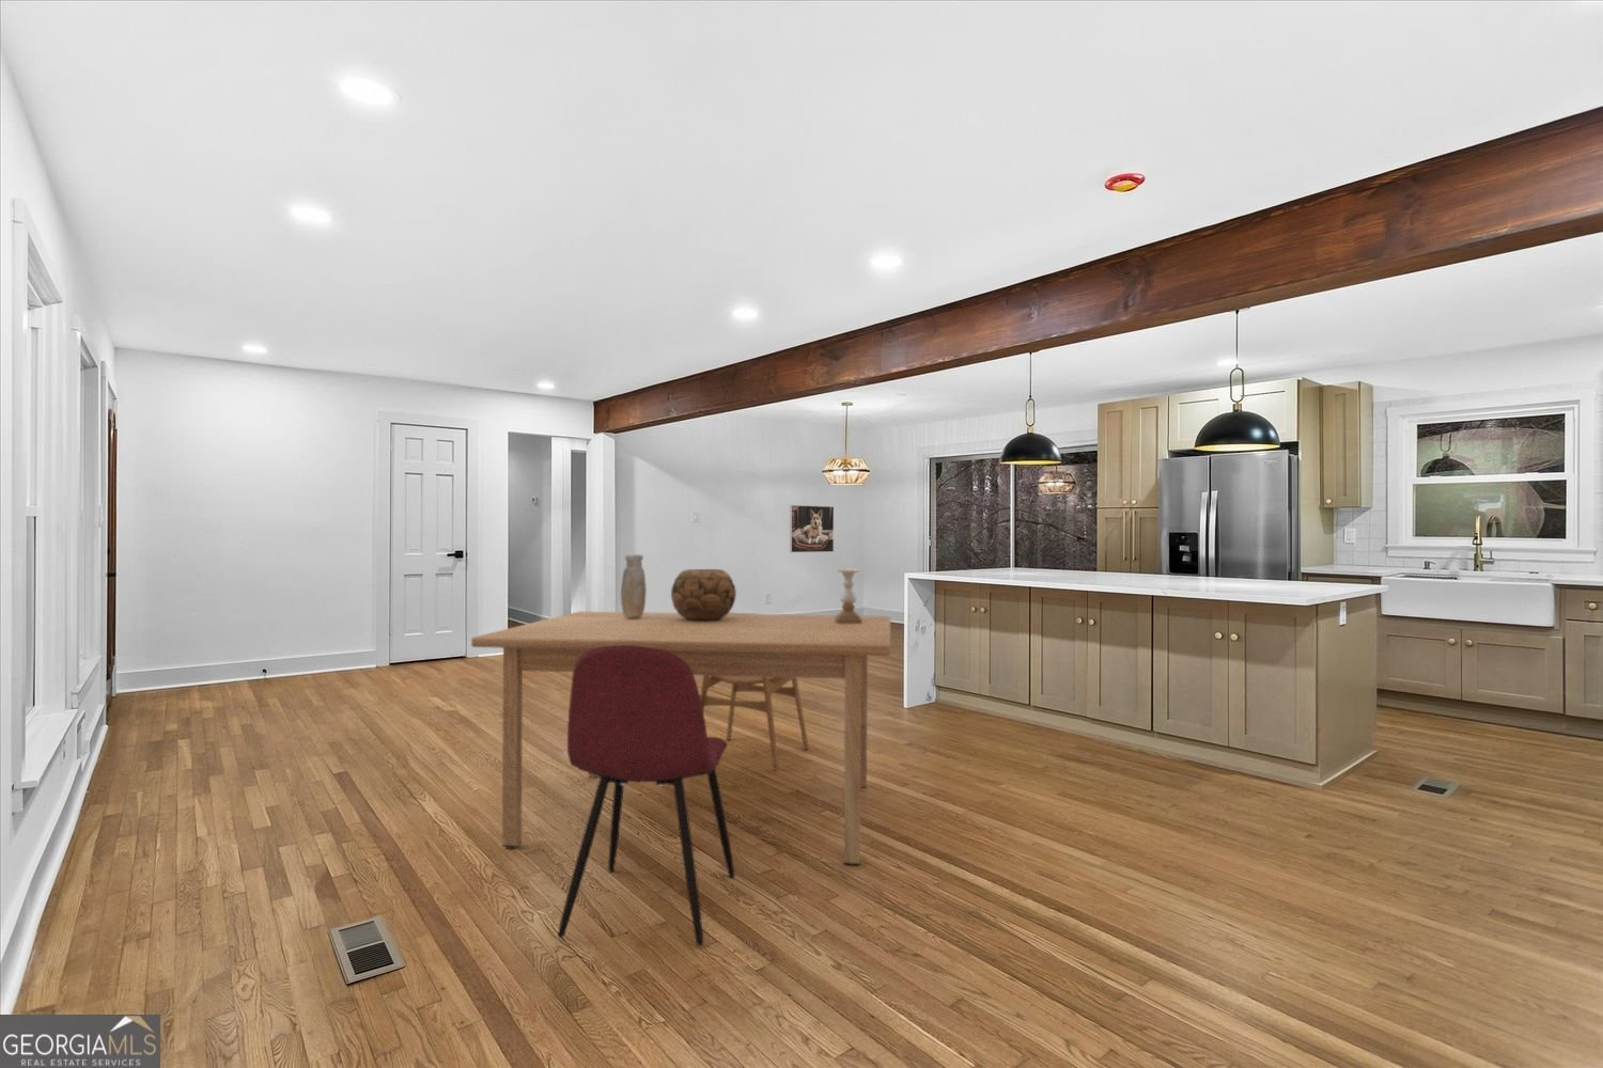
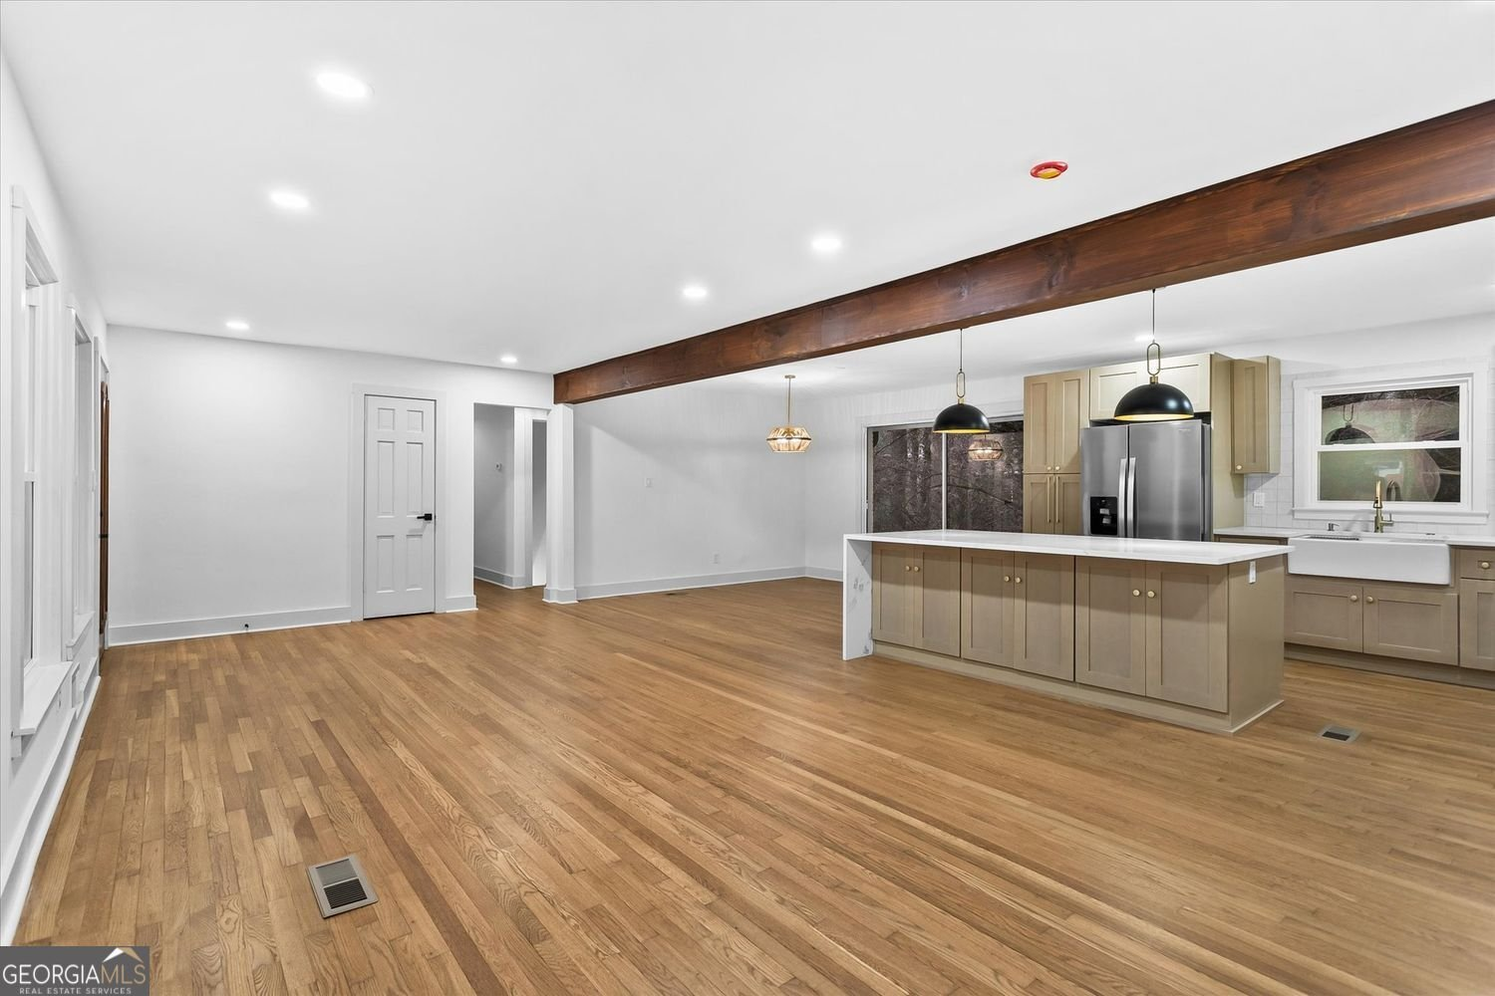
- decorative bowl (704, 594)
- dining chair (651, 771)
- dining chair (750, 681)
- candle holder (848, 595)
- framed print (812, 529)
- vase (632, 585)
- table (714, 675)
